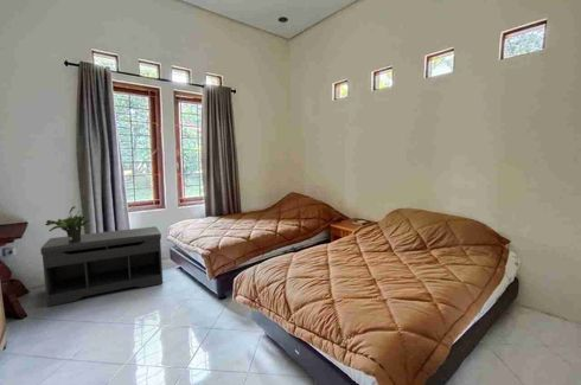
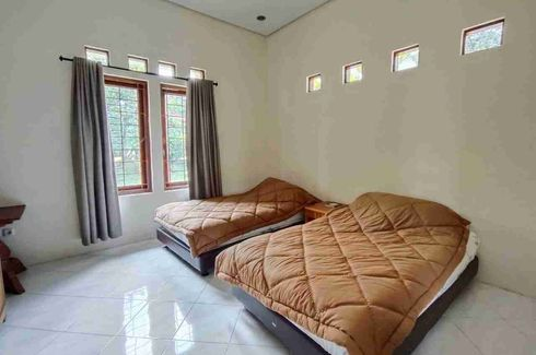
- bench (108, 261)
- potted plant (68, 224)
